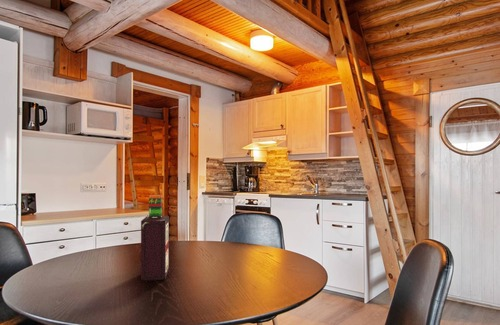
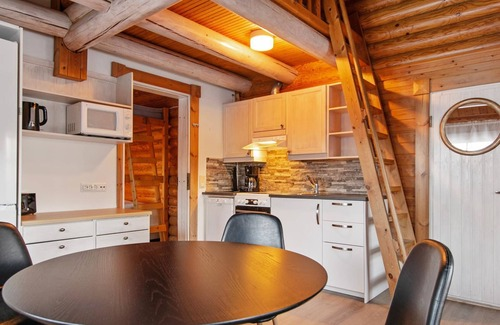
- bottle (155, 235)
